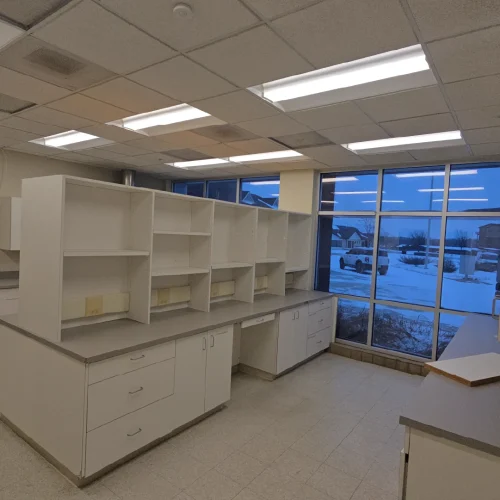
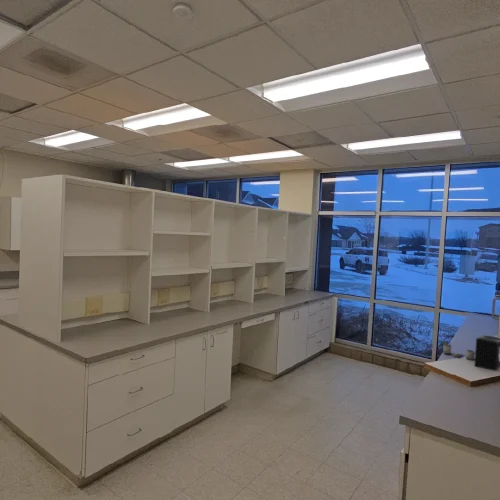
+ coffee maker (468, 350)
